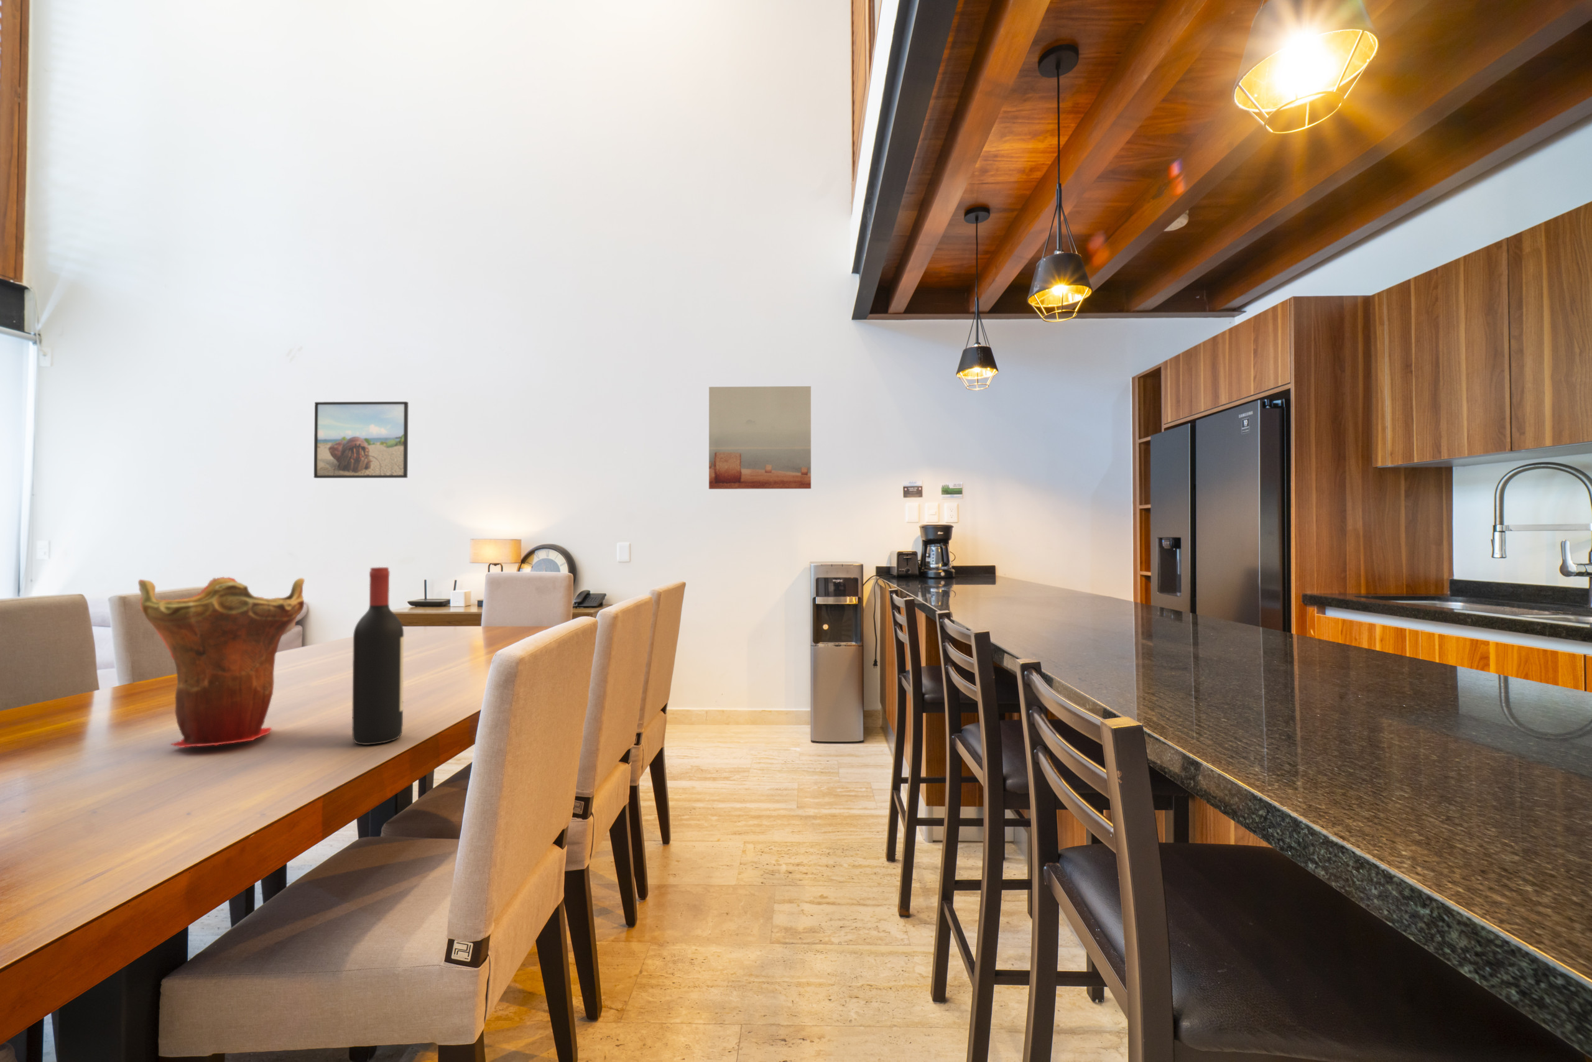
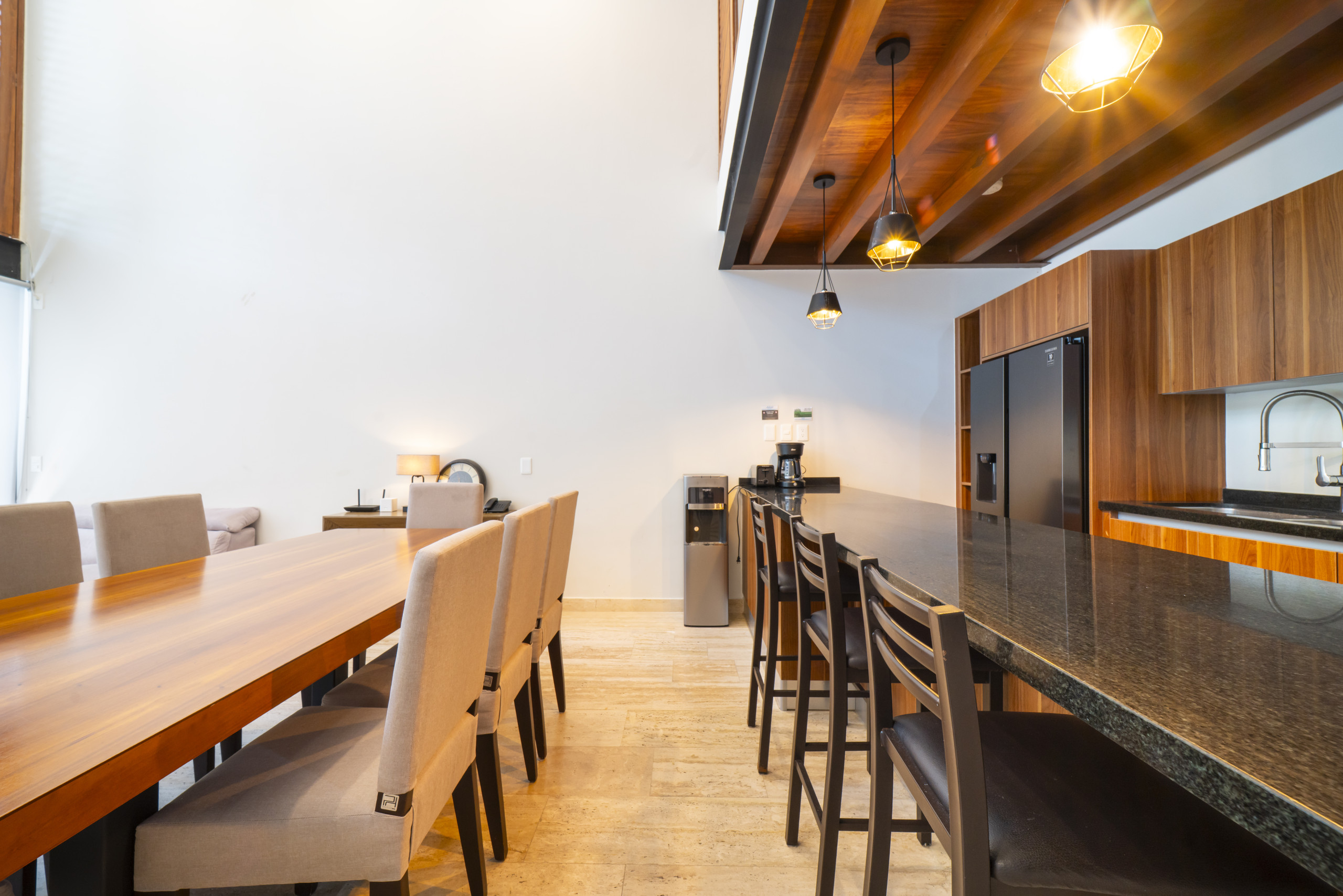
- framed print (360, 440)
- wine bottle (378, 653)
- vase (225, 658)
- wall art (760, 437)
